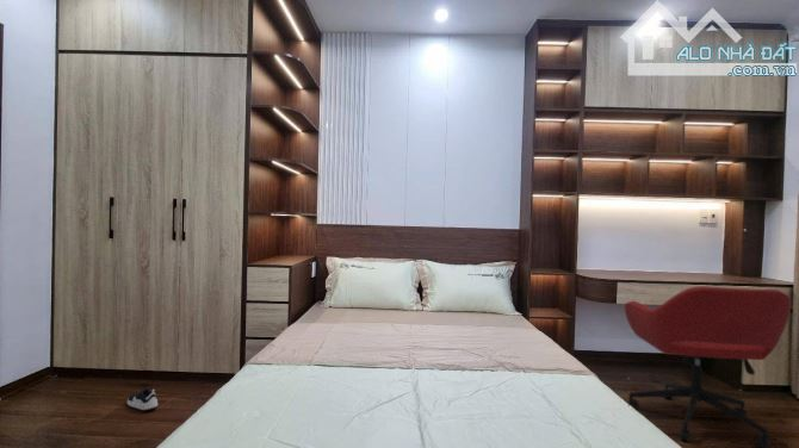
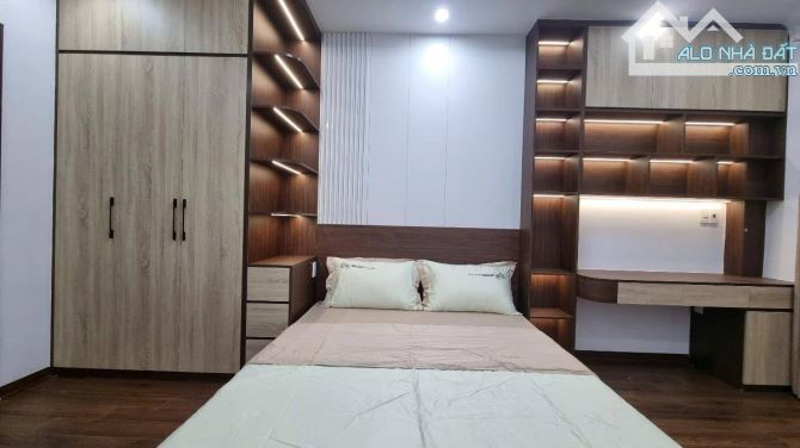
- shoe (142, 396)
- office chair (699, 350)
